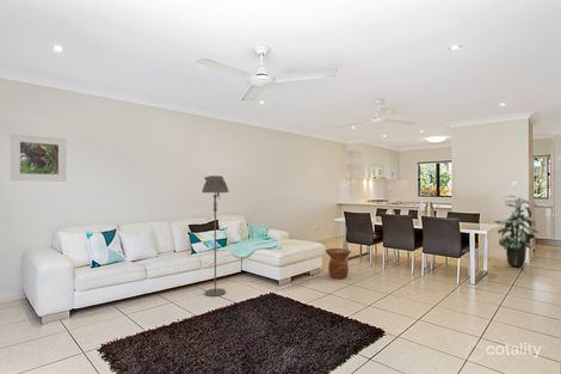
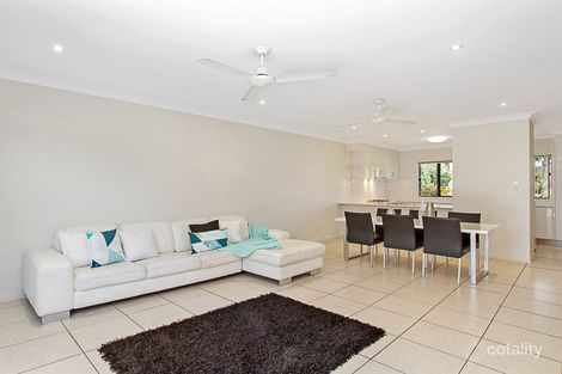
- floor lamp (215, 234)
- indoor plant (514, 231)
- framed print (39, 158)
- side table (338, 263)
